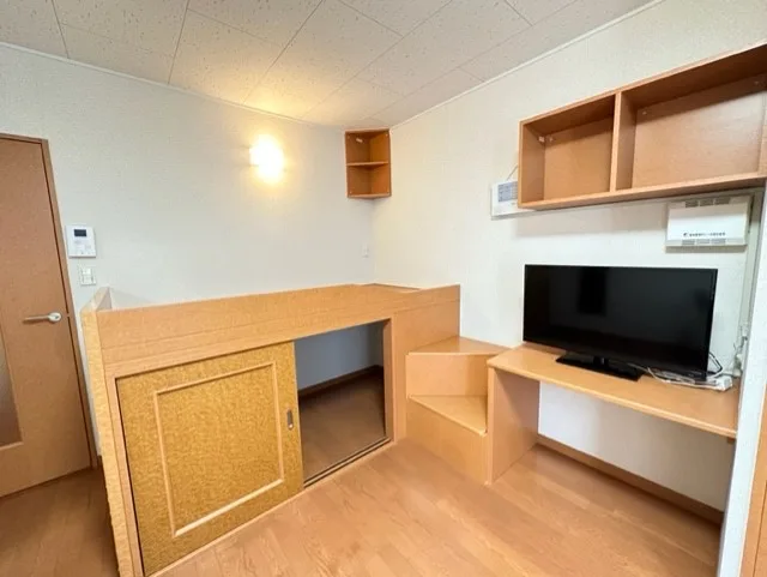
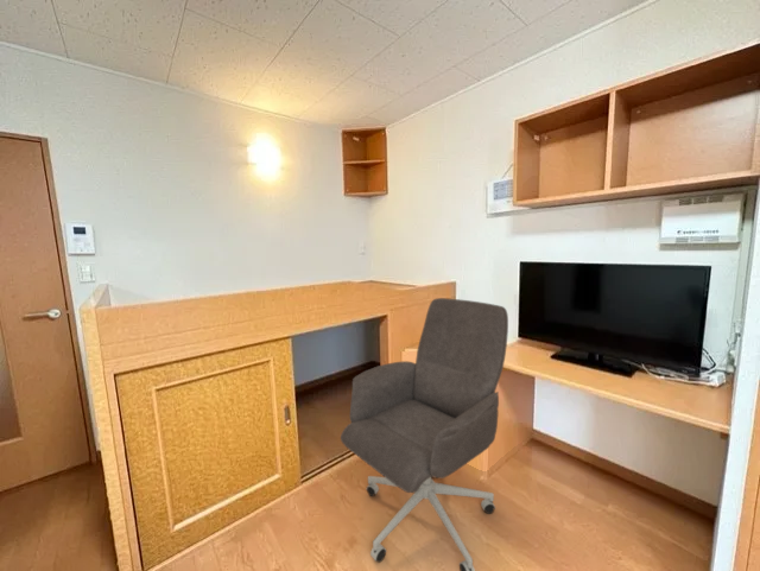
+ office chair (428, 417)
